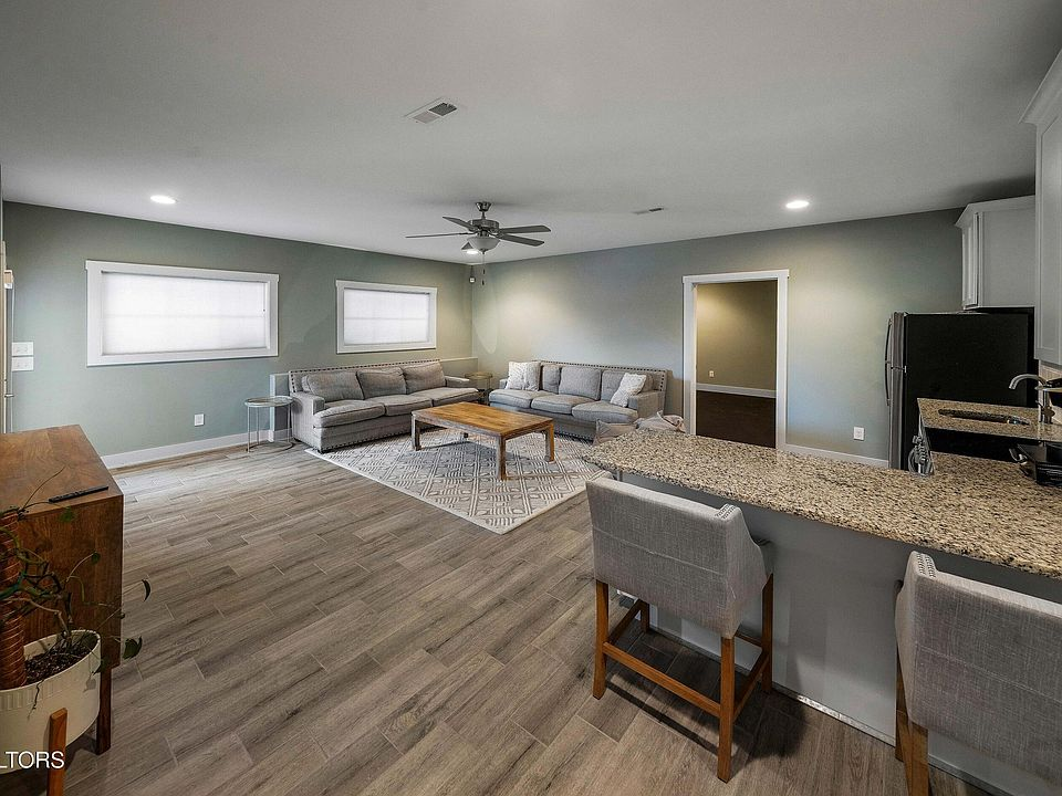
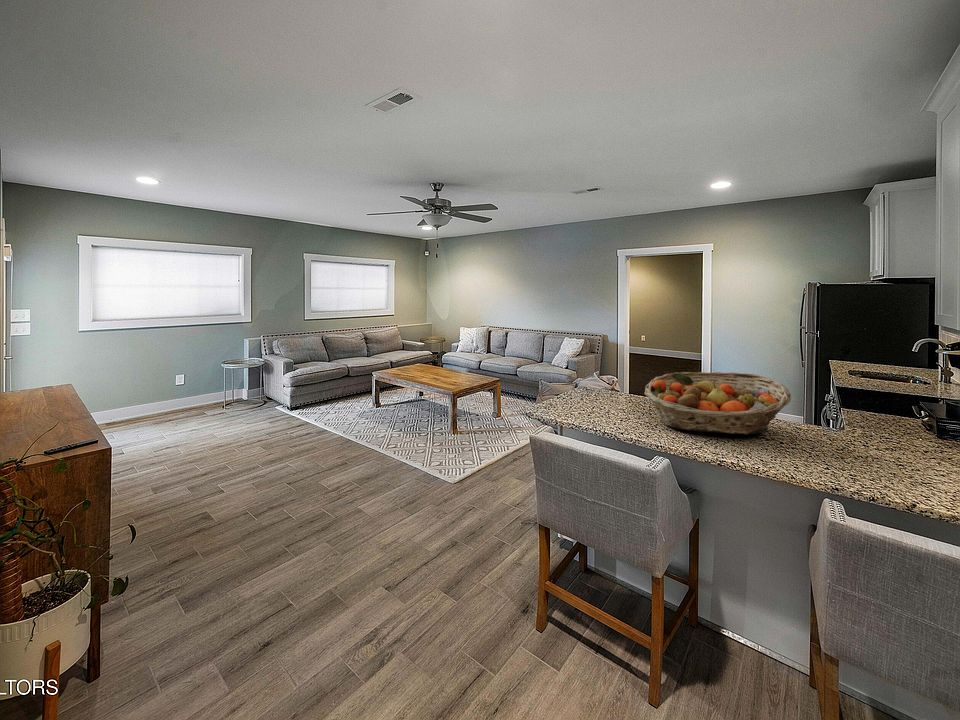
+ fruit basket (712, 400)
